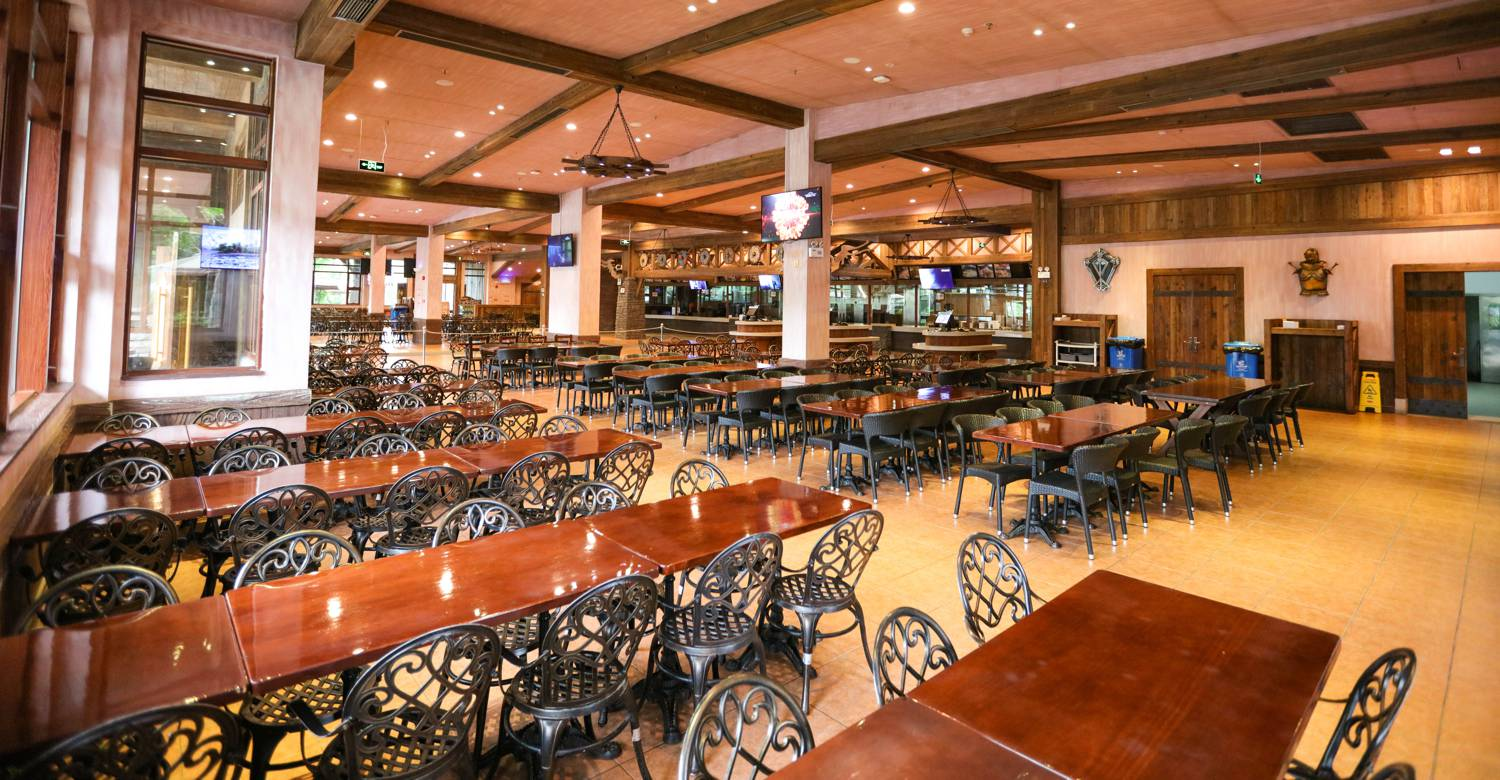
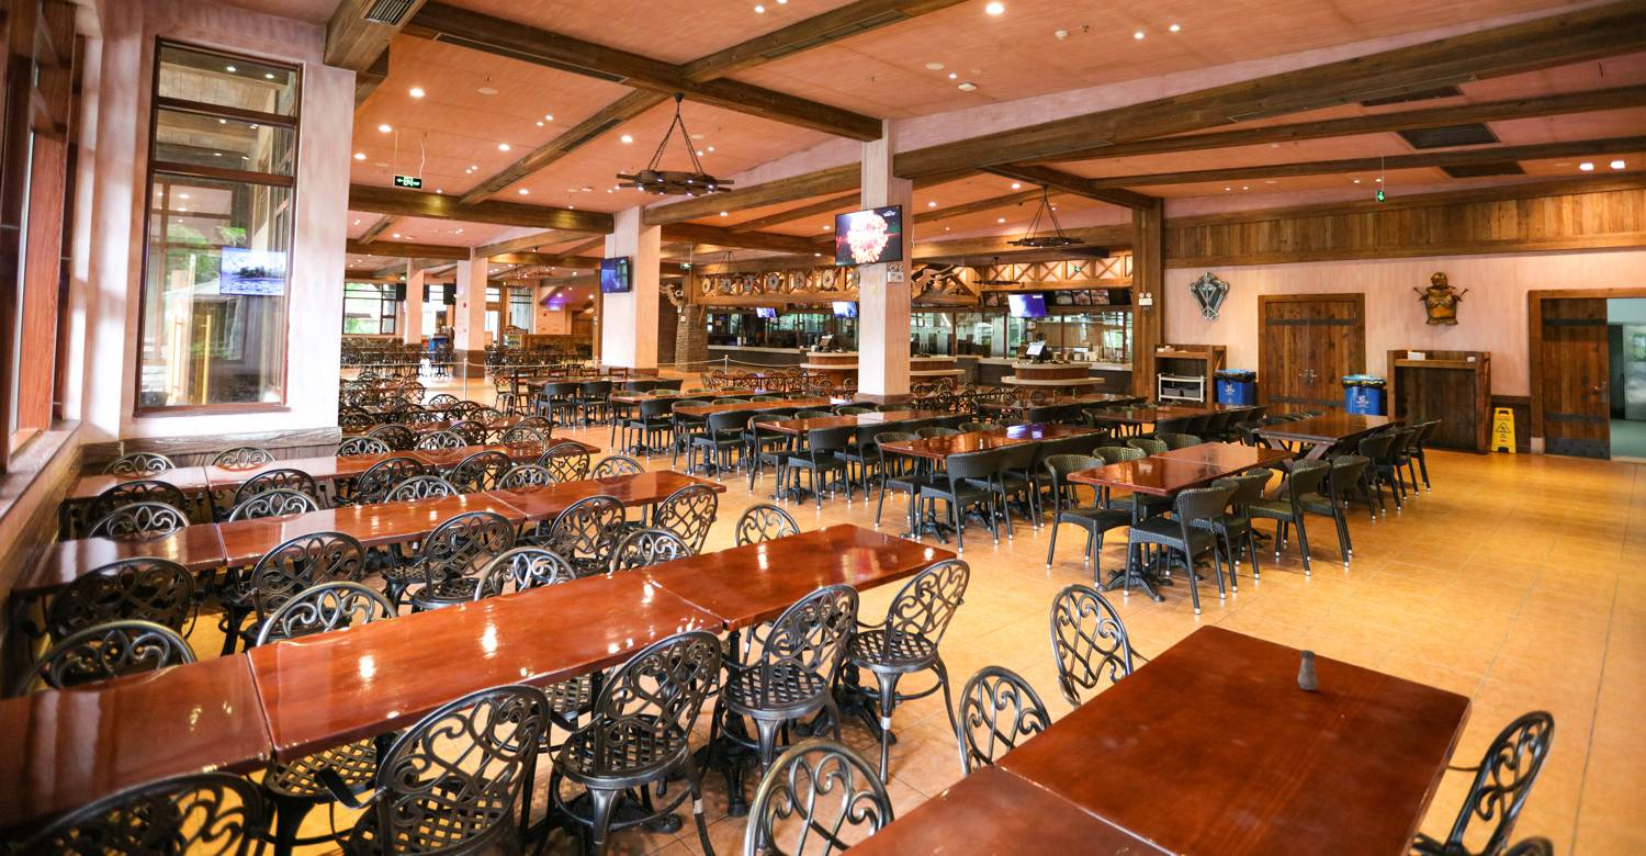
+ salt shaker (1307, 669)
